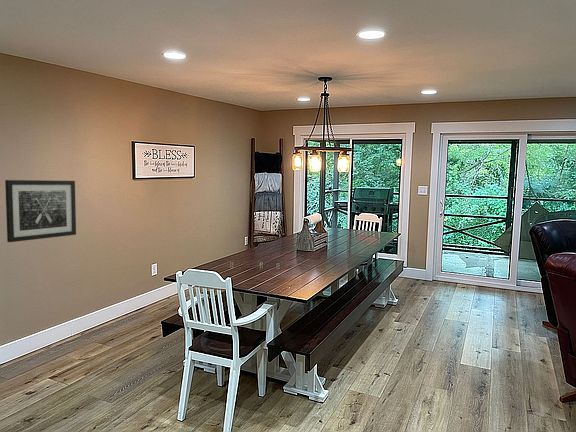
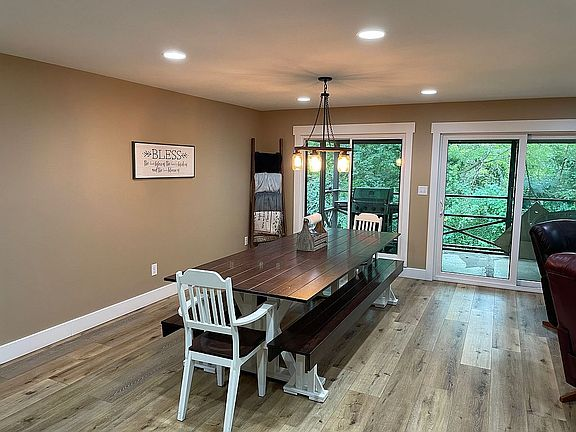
- wall art (43, 209)
